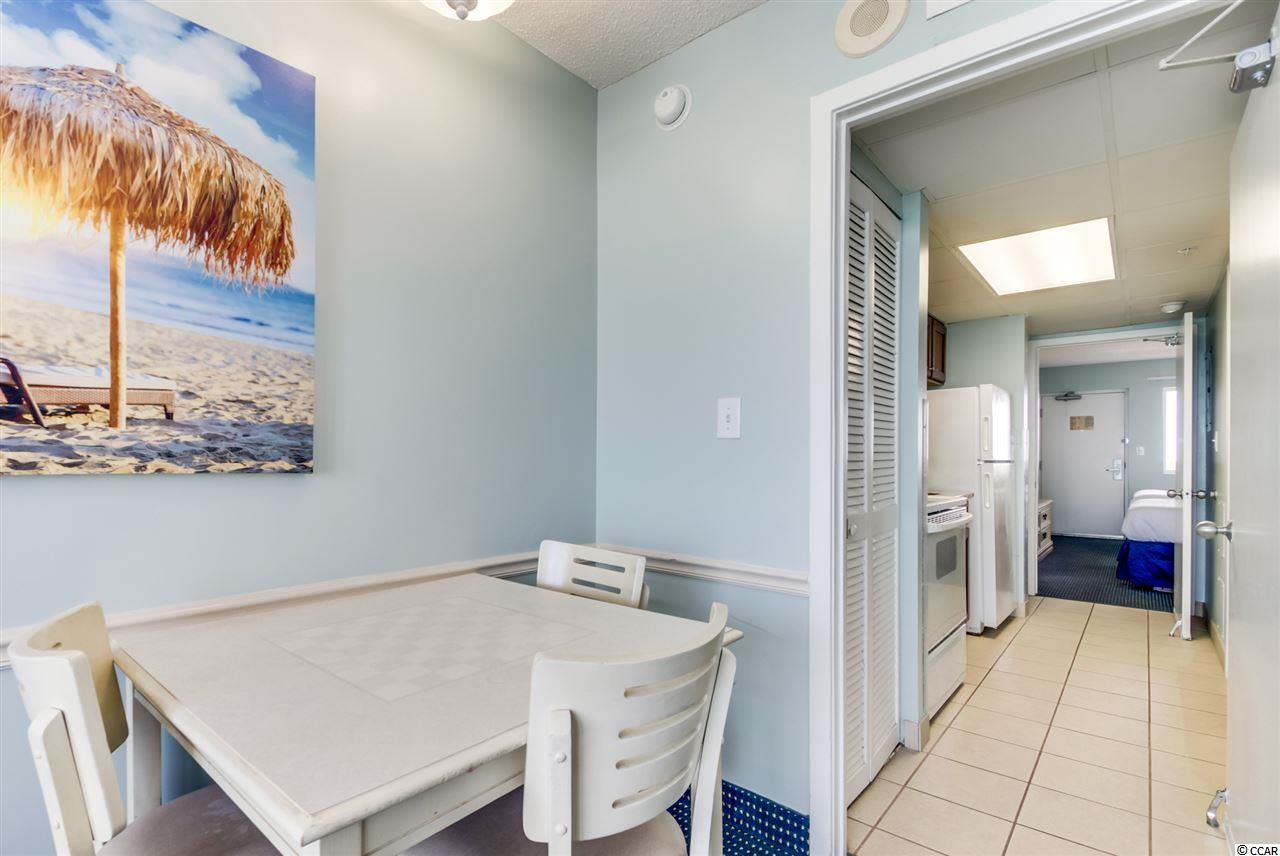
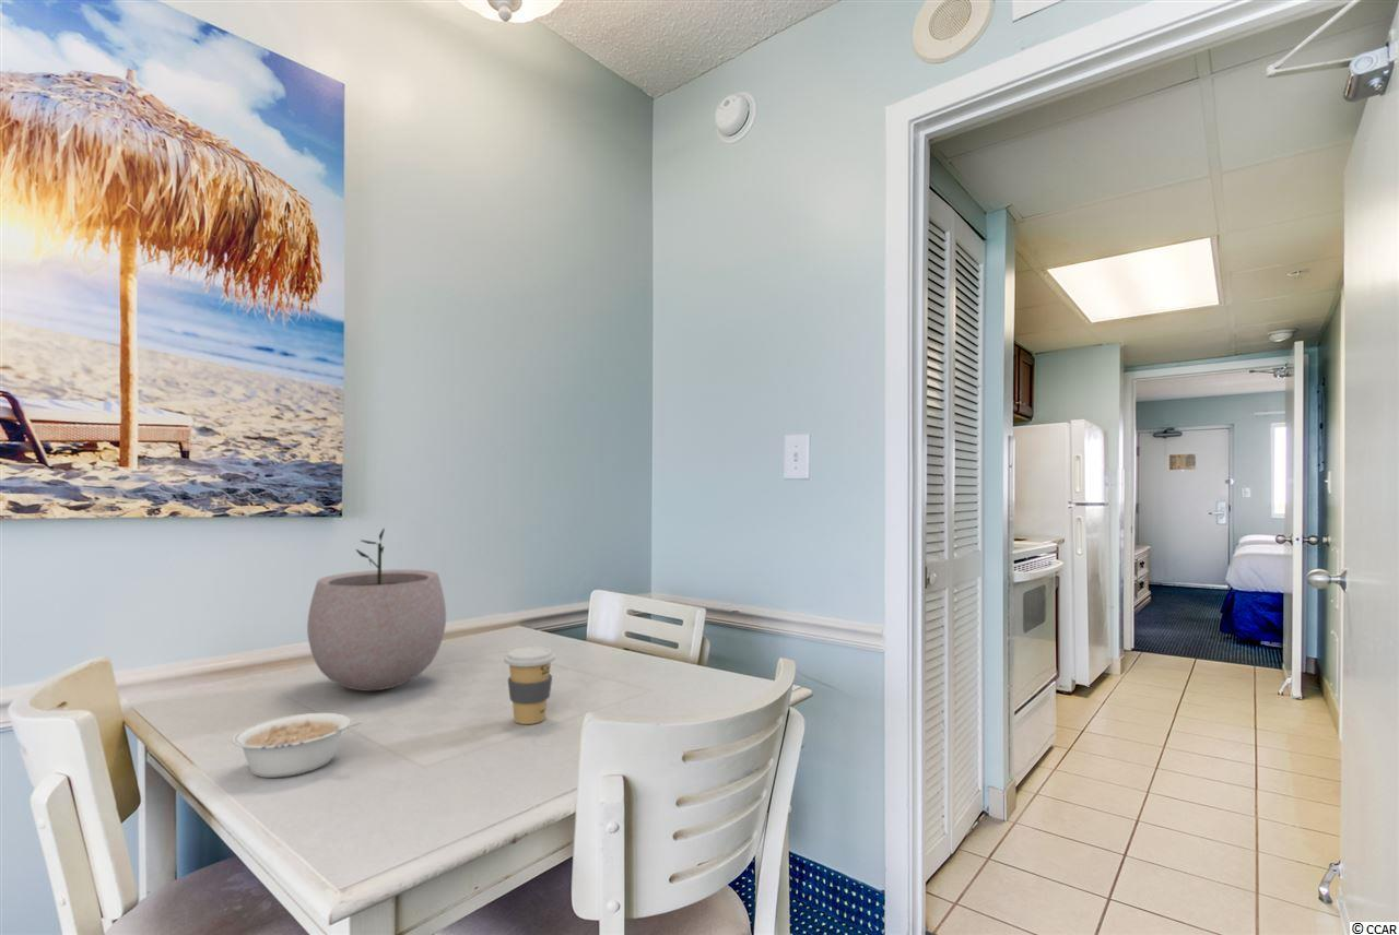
+ legume (297, 742)
+ plant pot (379, 606)
+ coffee cup (529, 685)
